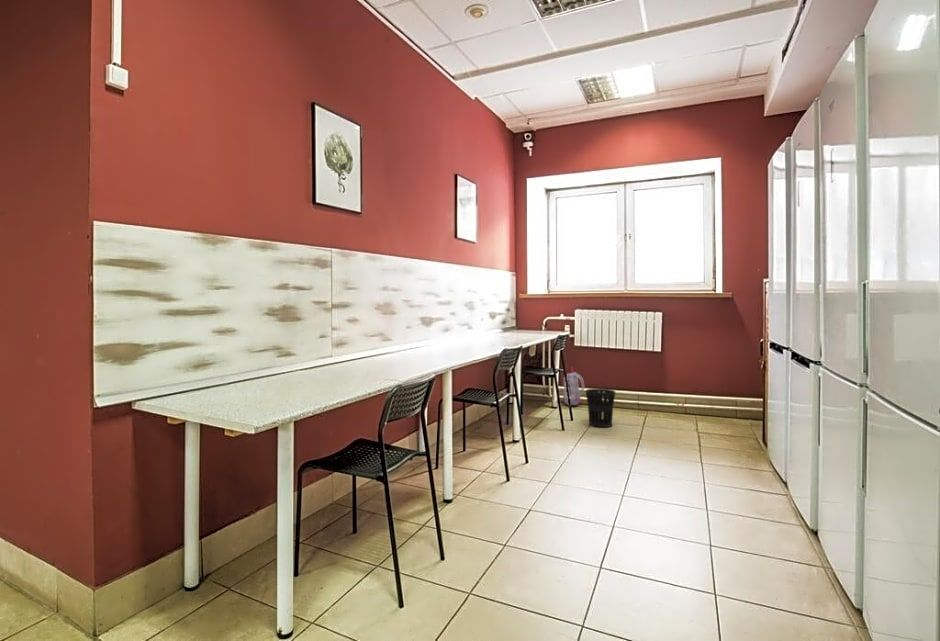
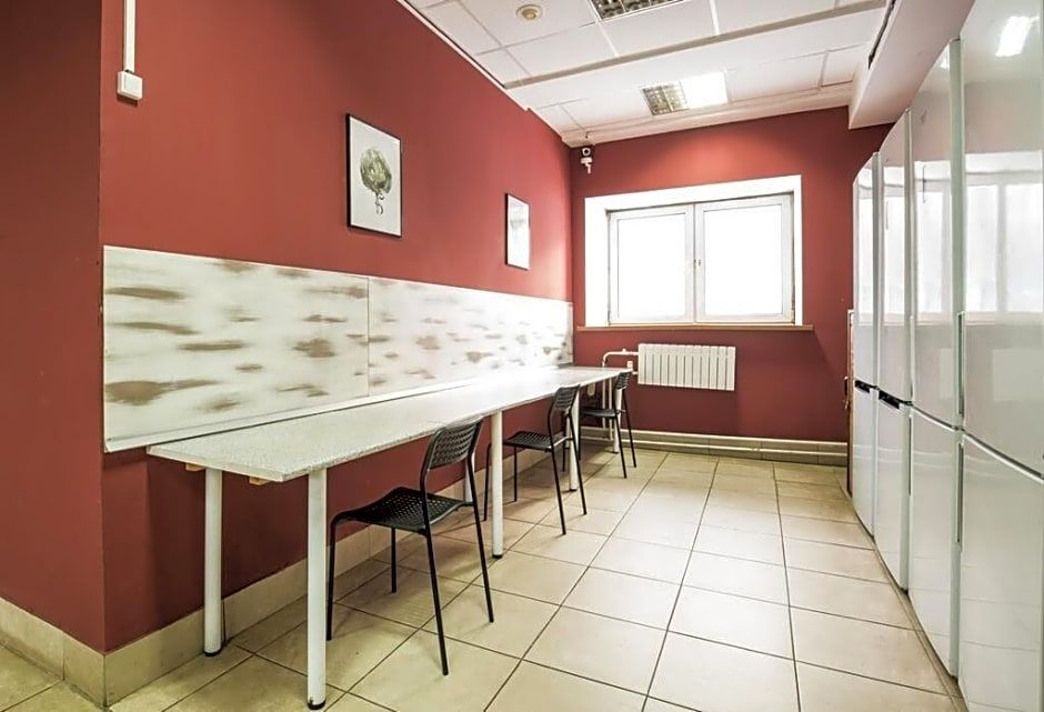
- backpack (573, 385)
- wastebasket (600, 407)
